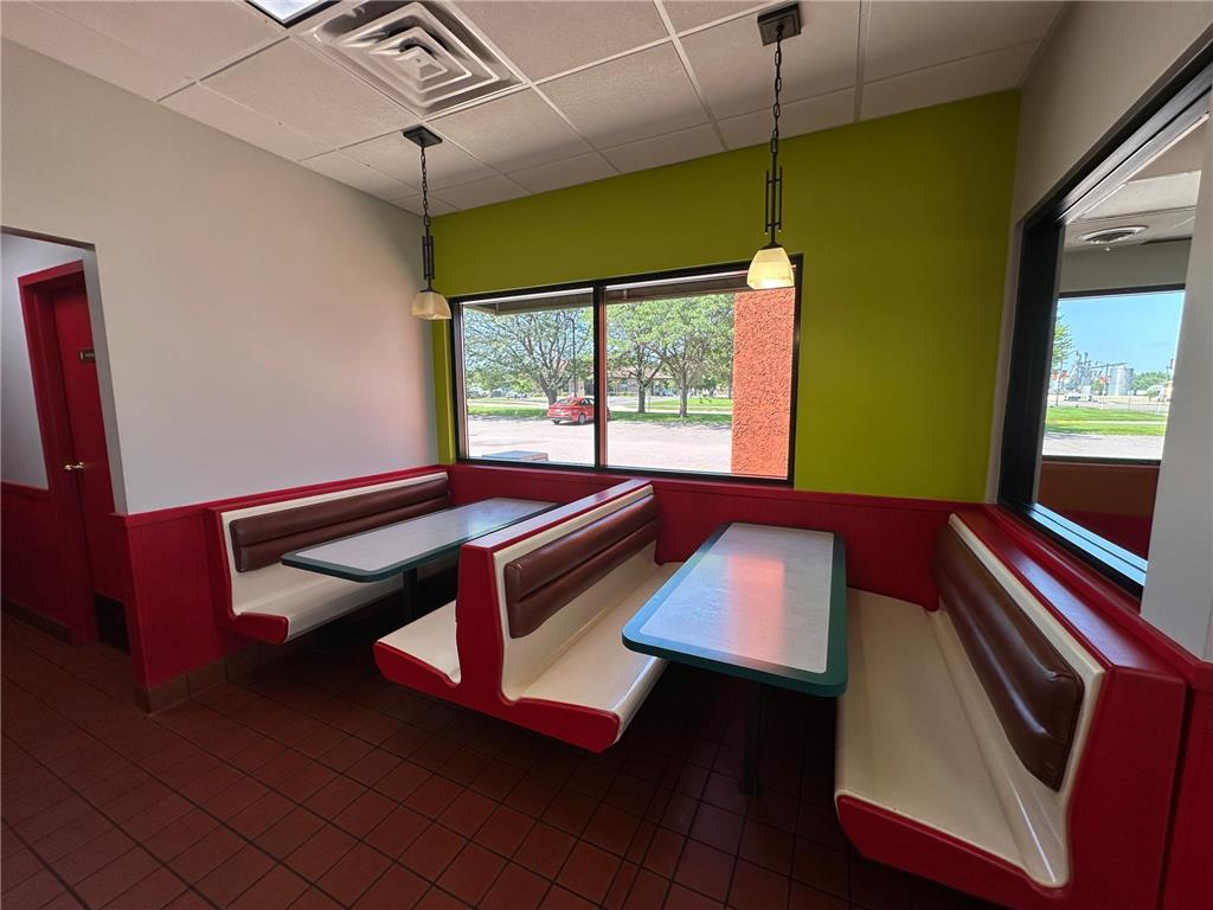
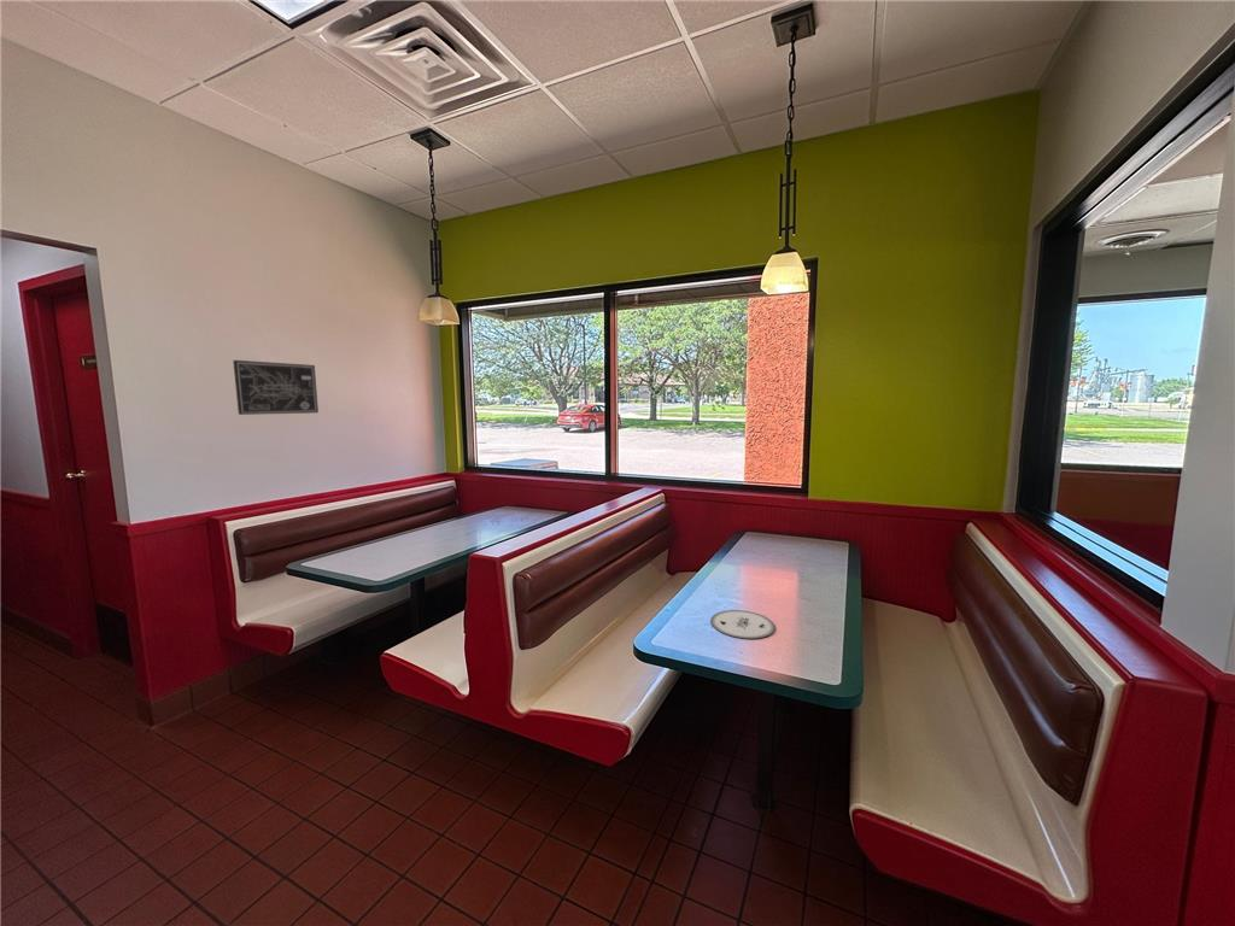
+ wall art (279, 388)
+ plate (742, 622)
